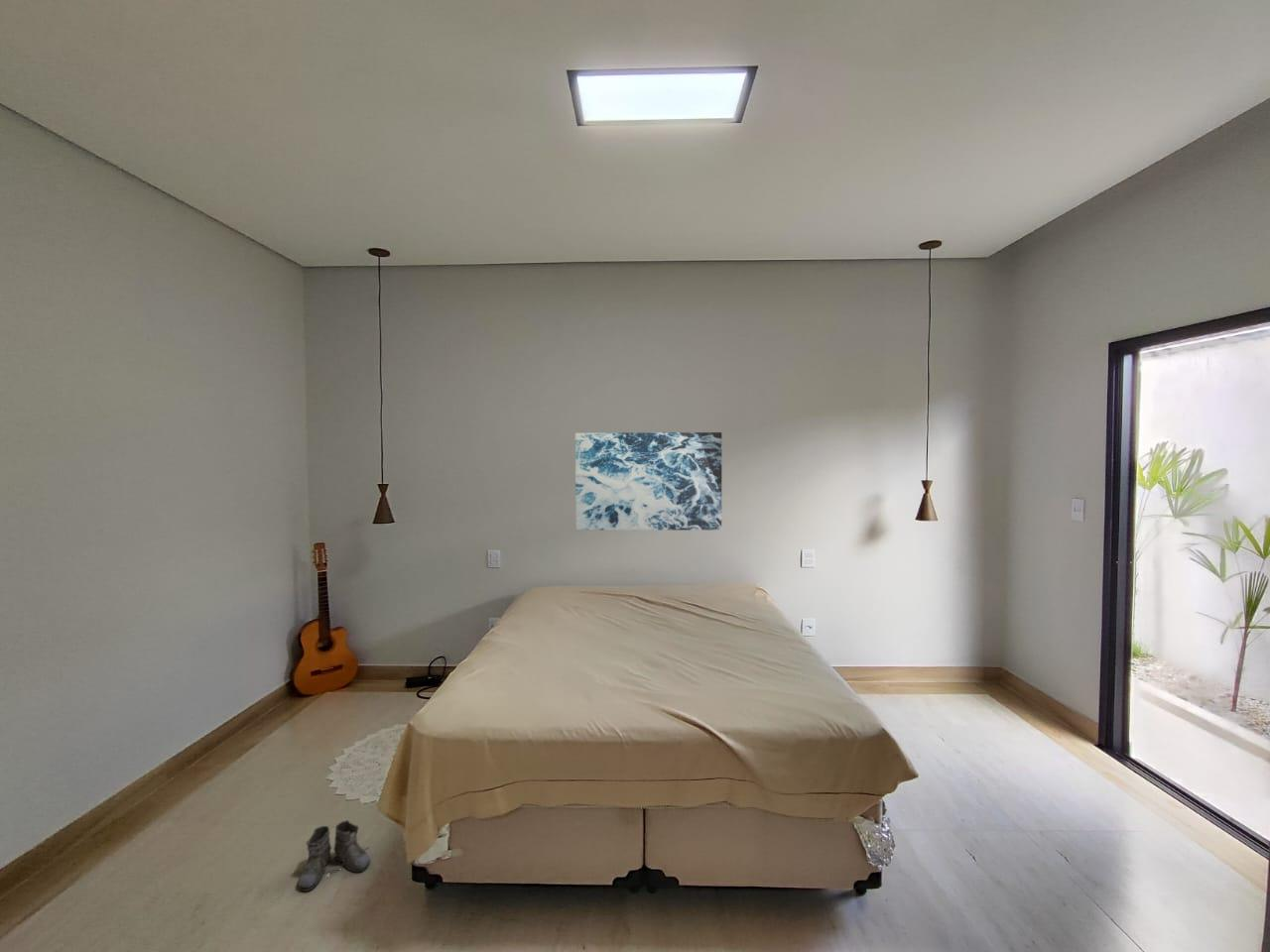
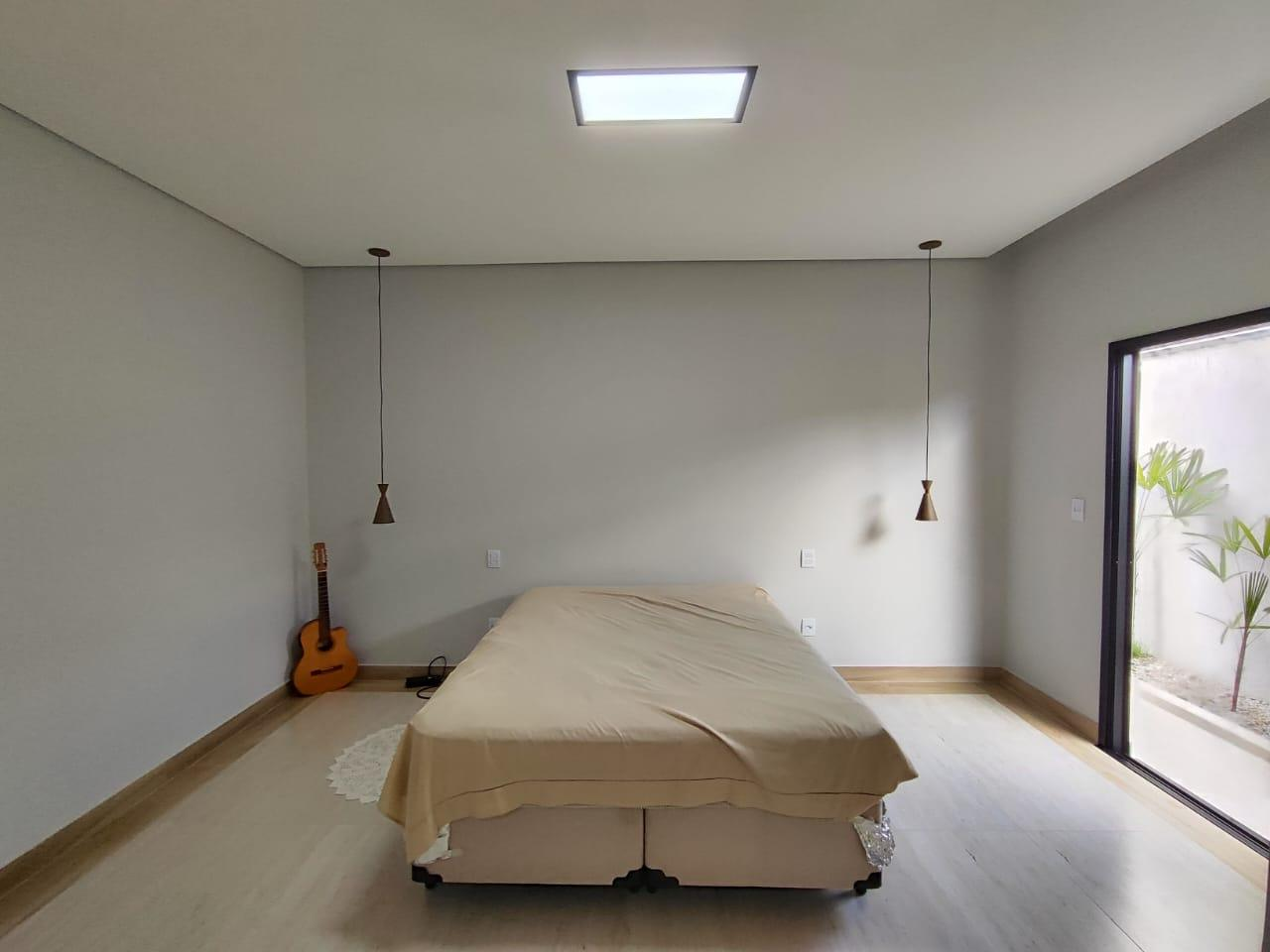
- boots (329, 851)
- wall art (648, 481)
